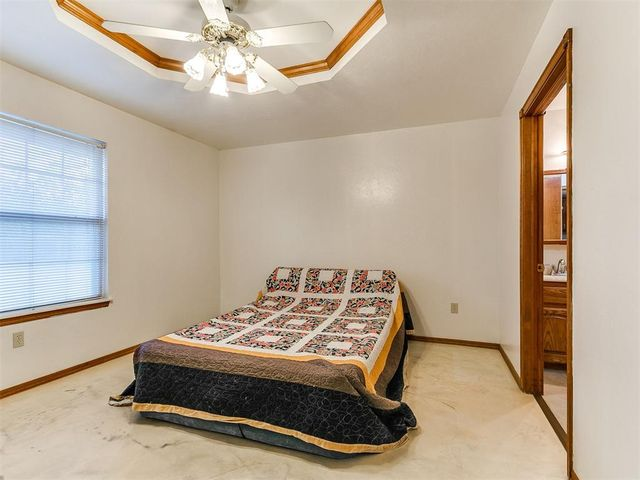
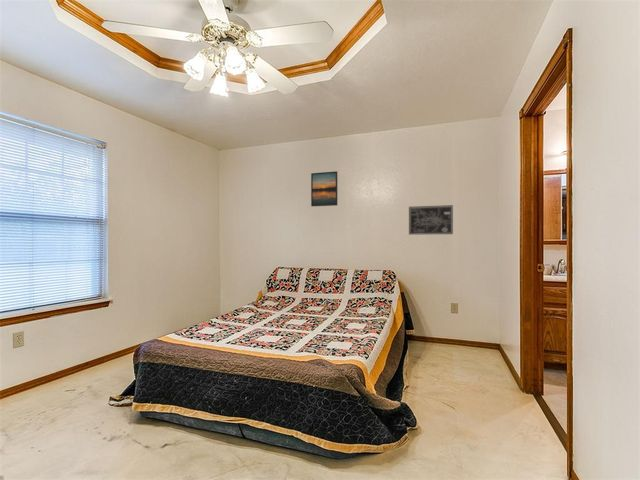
+ wall art (430, 220)
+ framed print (324, 189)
